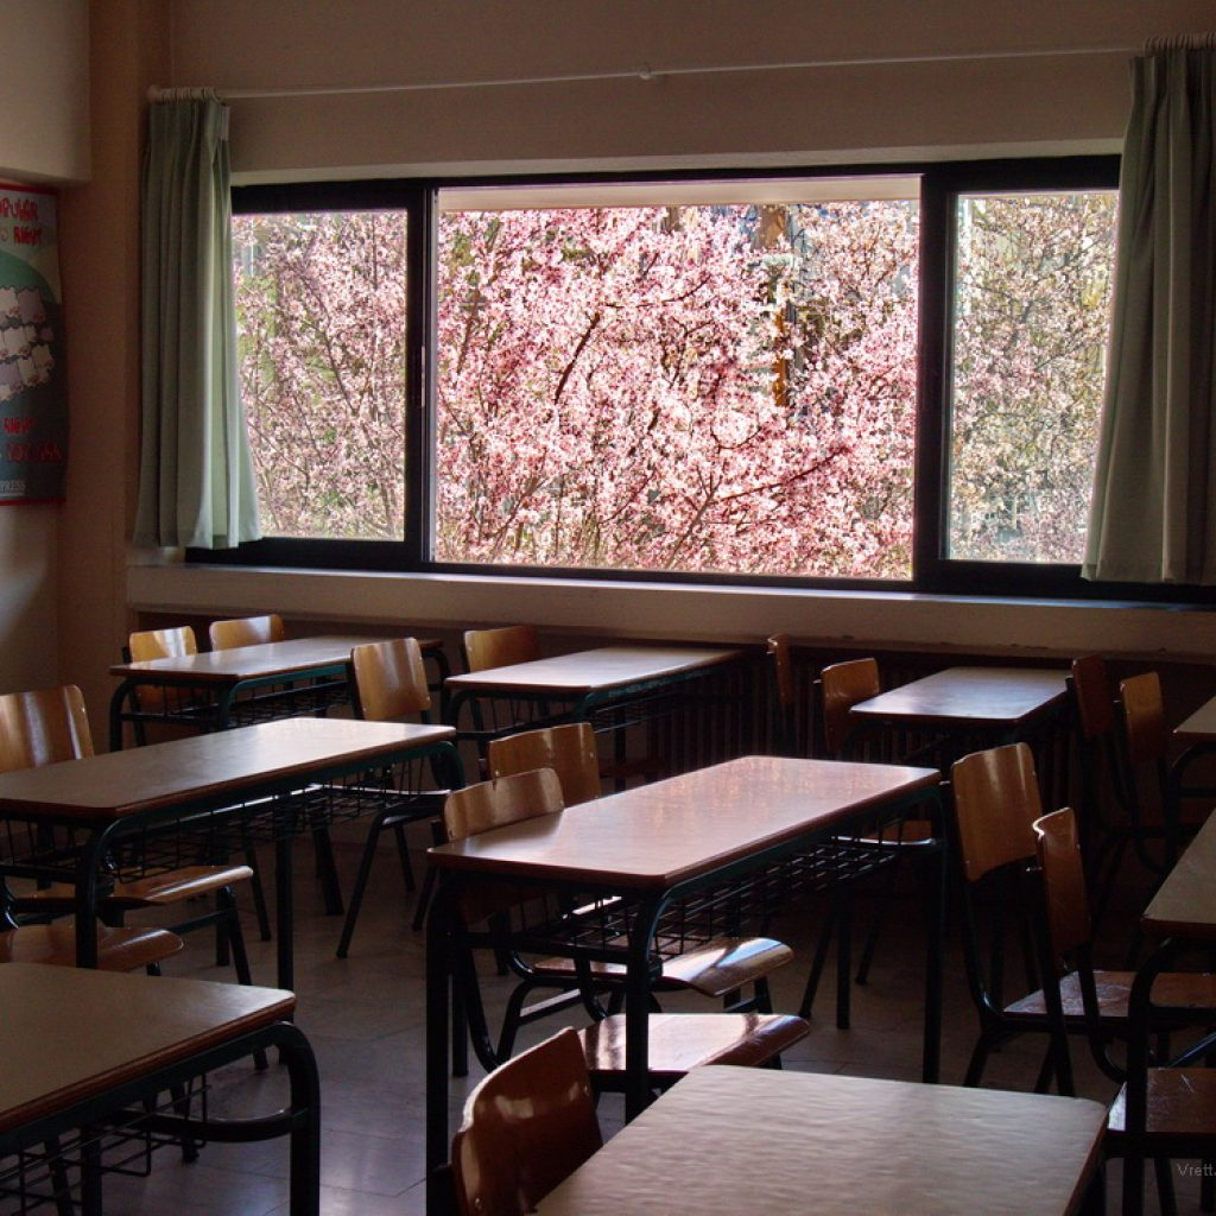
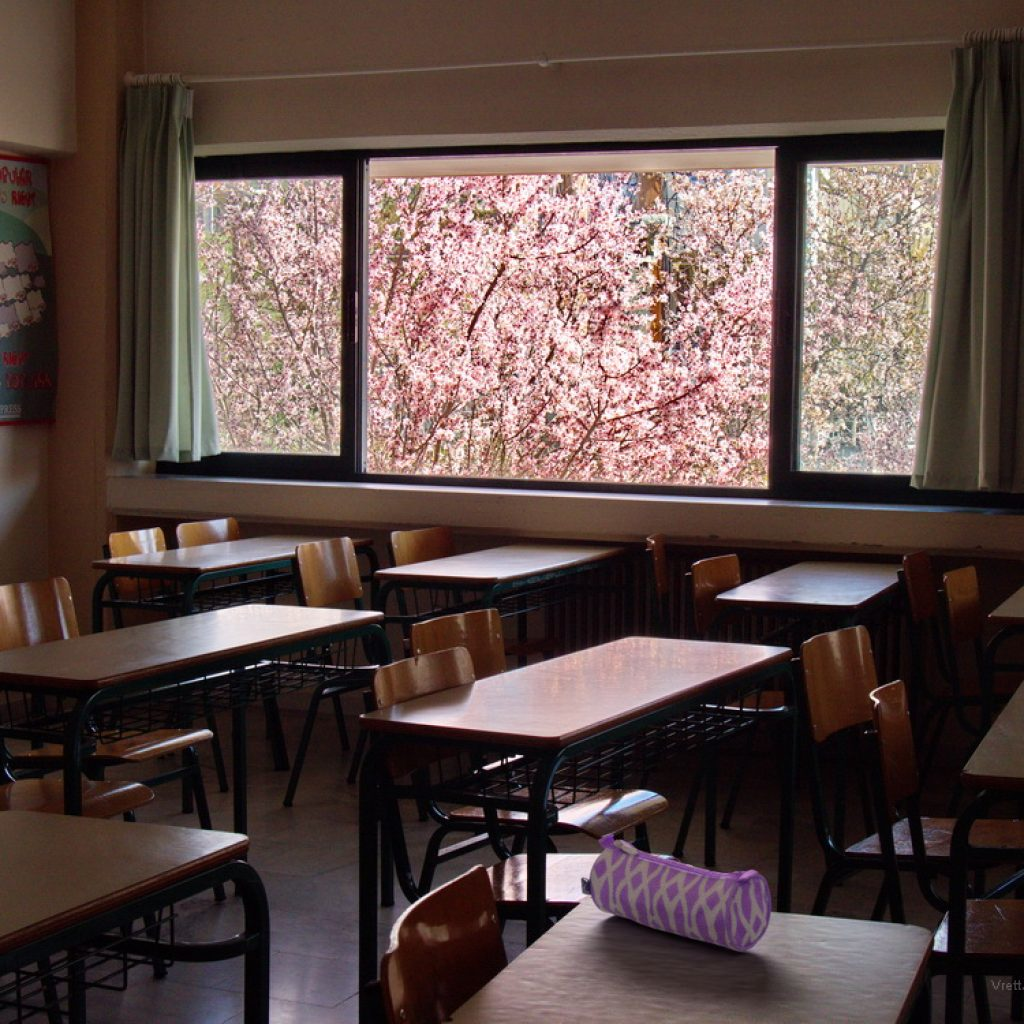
+ pencil case (677, 889)
